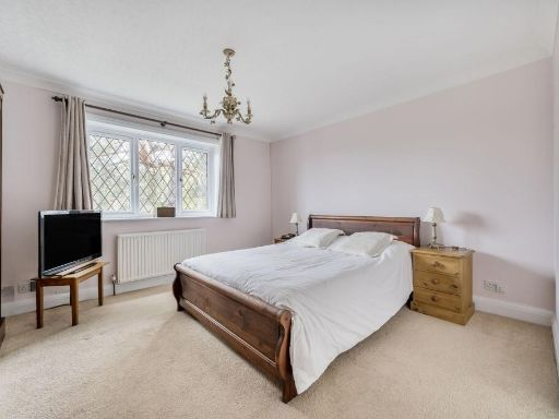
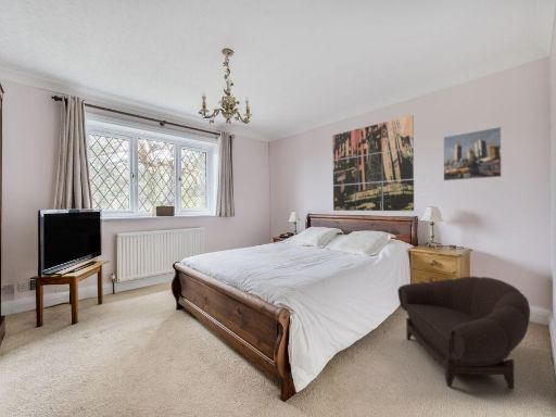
+ armchair (466, 319)
+ wall art (368, 168)
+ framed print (470, 155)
